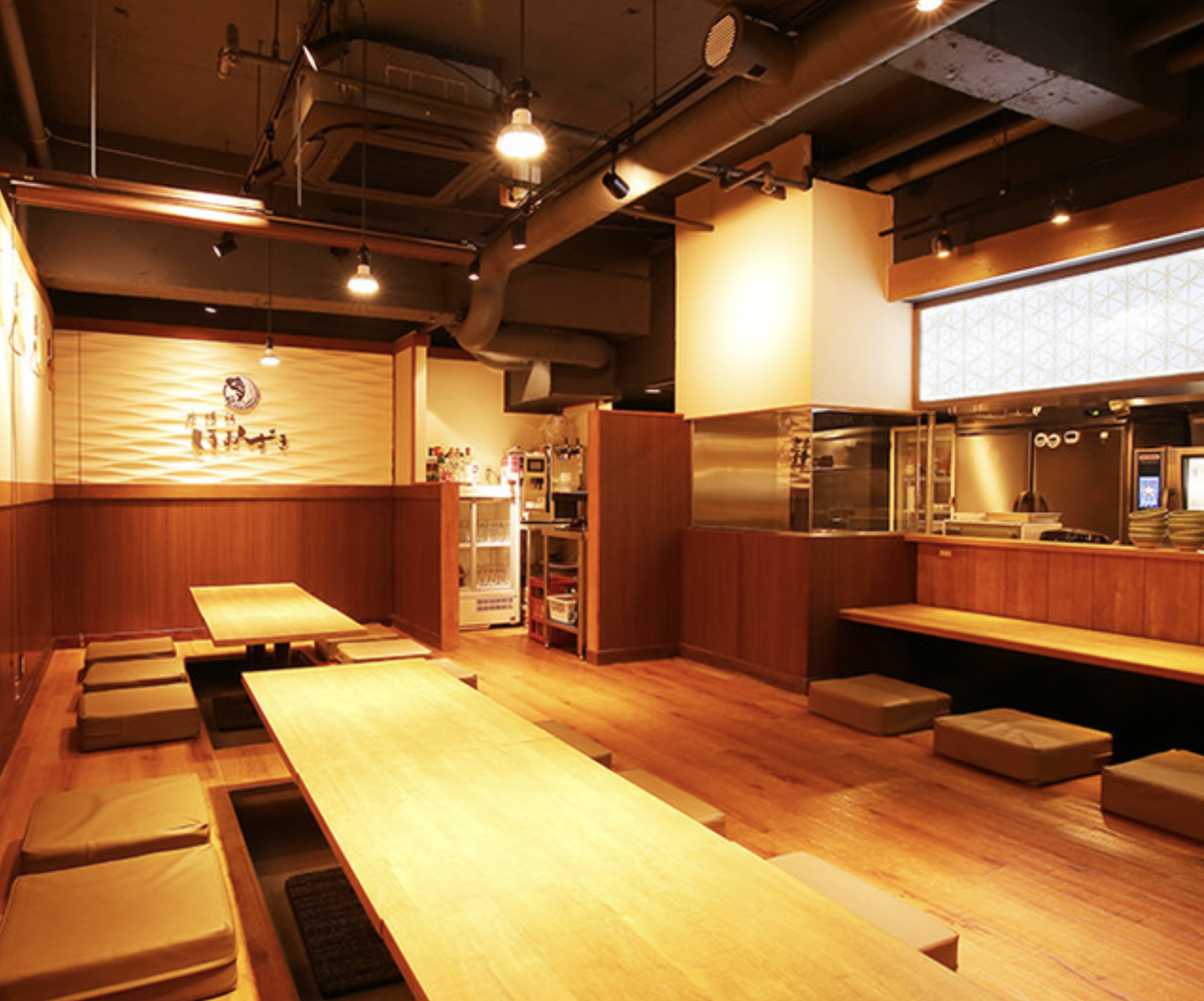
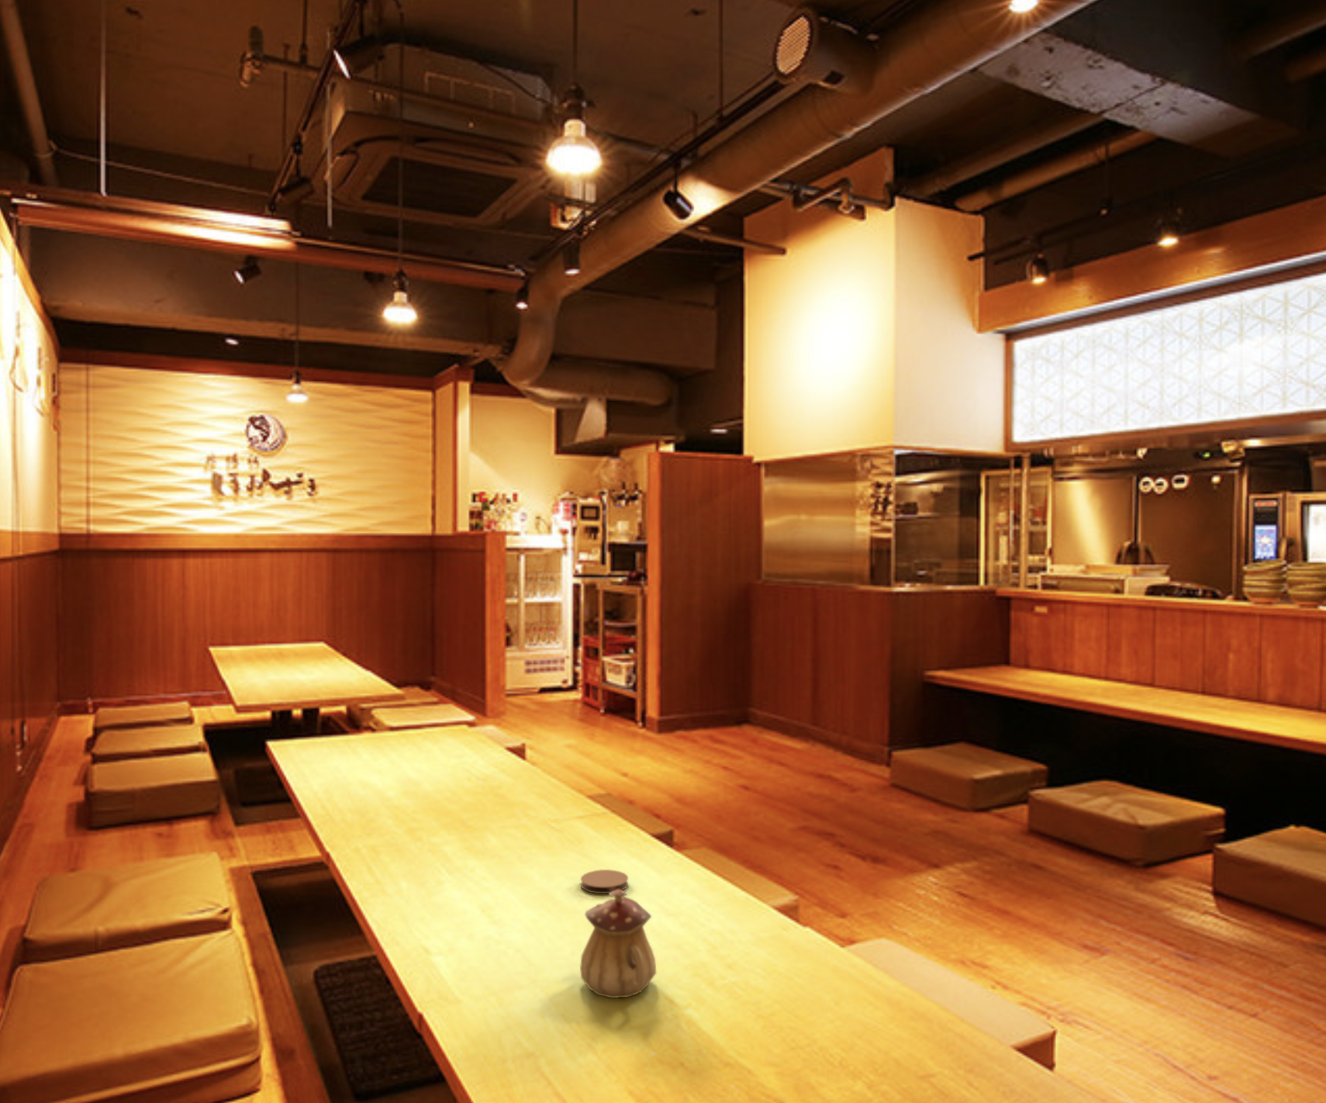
+ teapot (620, 938)
+ coaster (604, 882)
